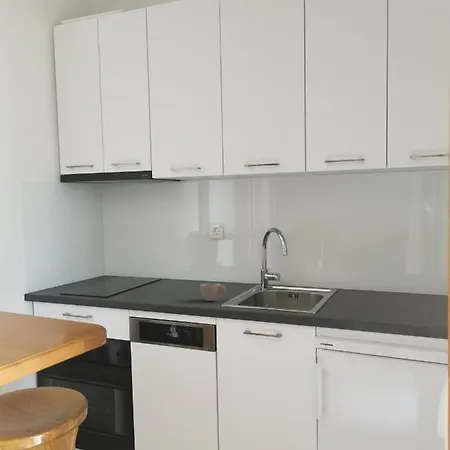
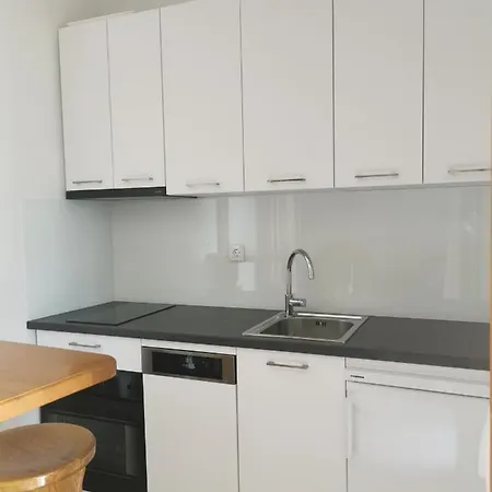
- cup (213, 292)
